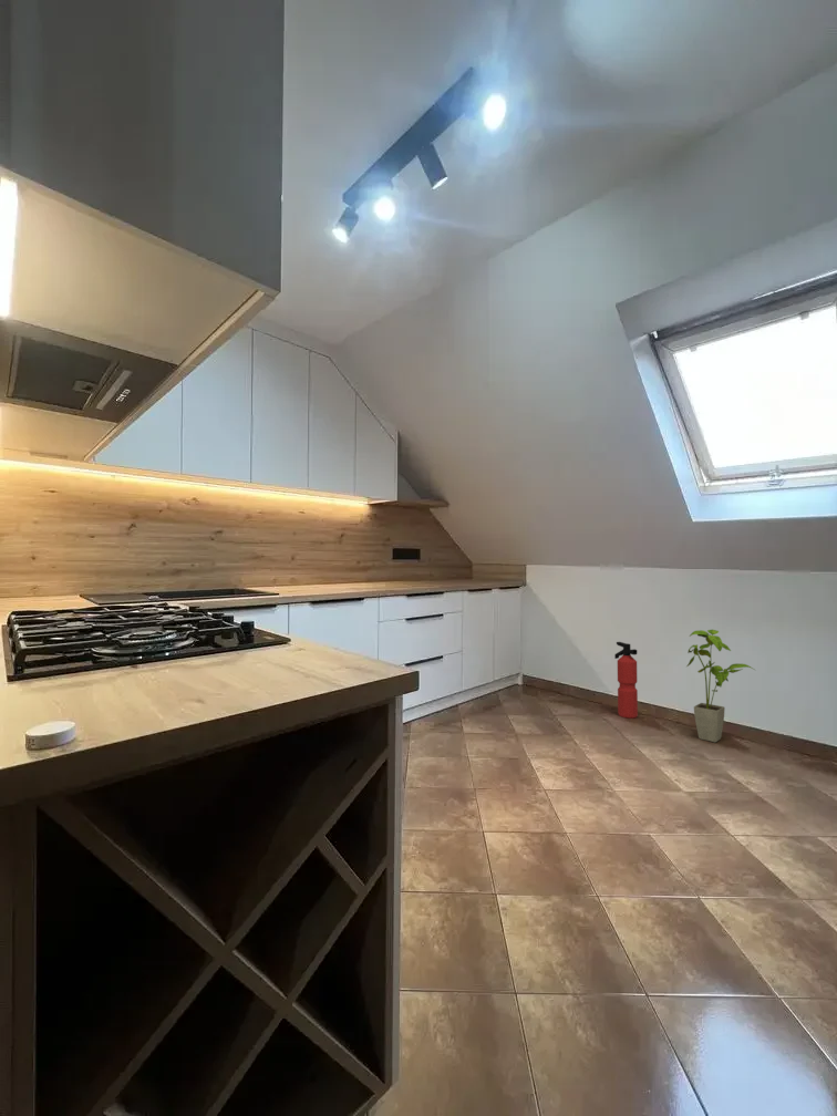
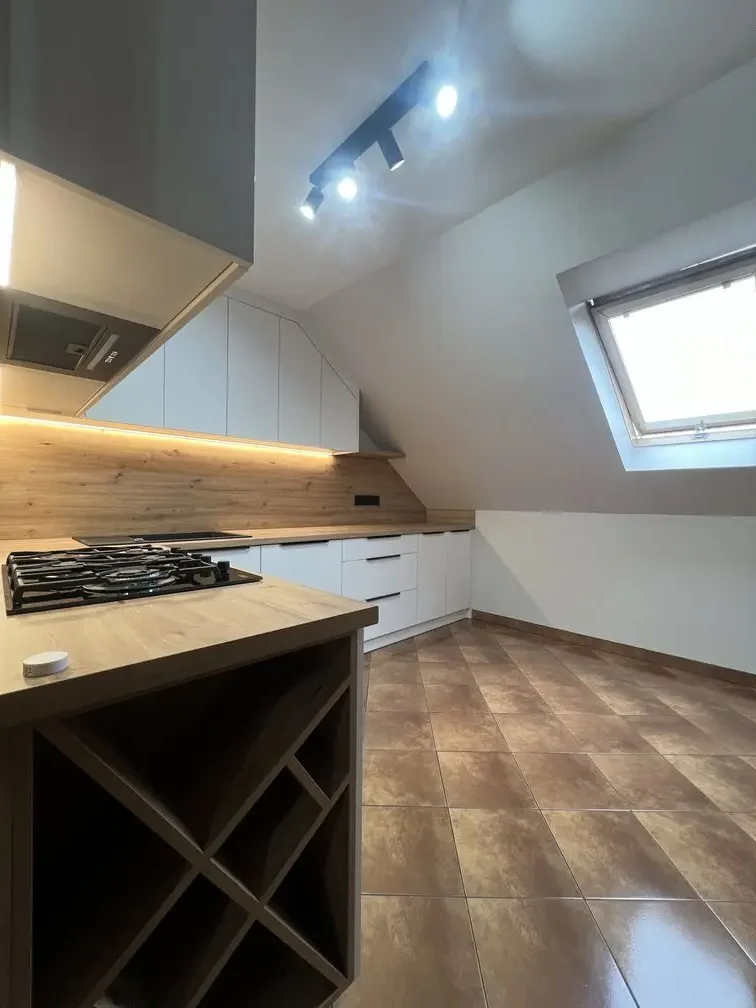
- fire extinguisher (626, 679)
- house plant (715, 685)
